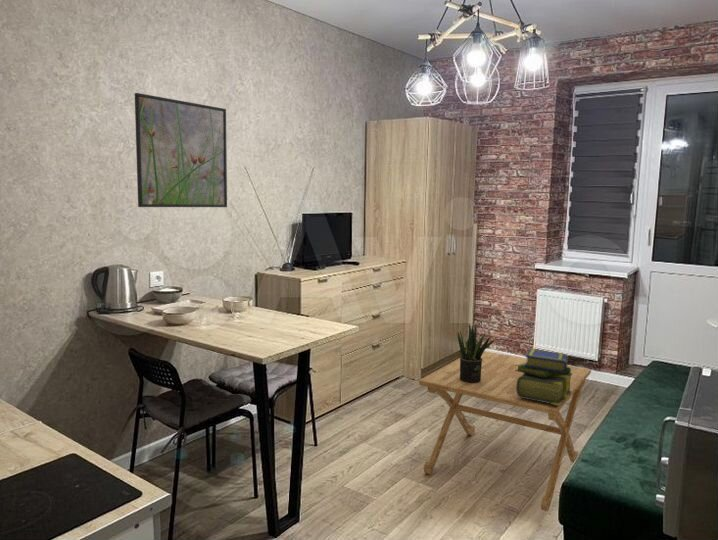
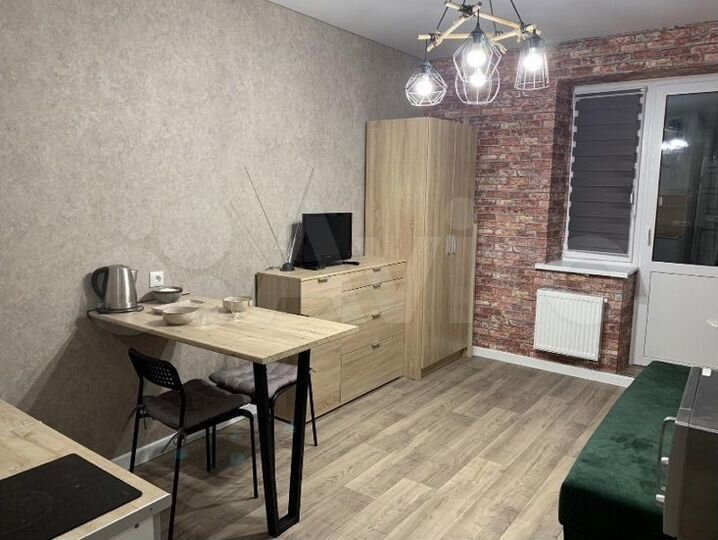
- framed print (184, 155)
- side table (505, 421)
- stack of books (544, 373)
- potted plant (474, 352)
